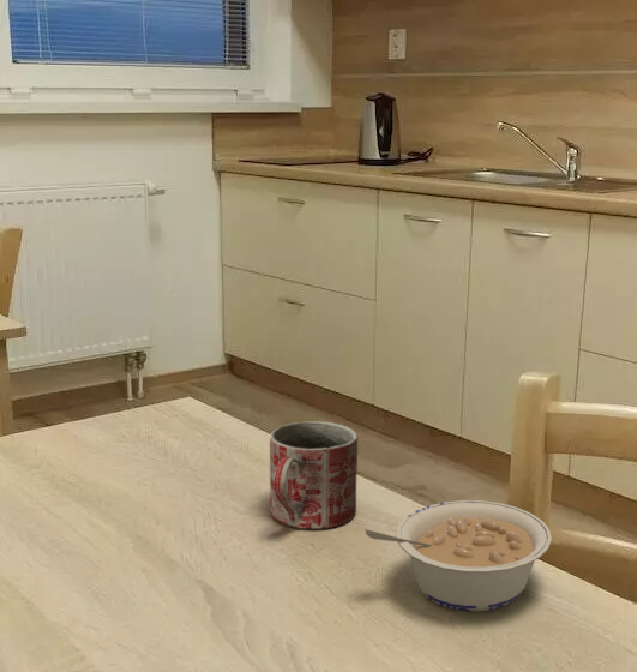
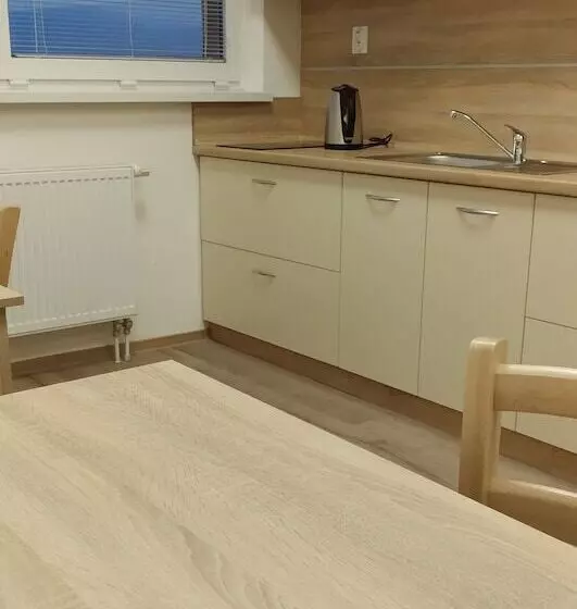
- legume (468, 556)
- mug (302, 476)
